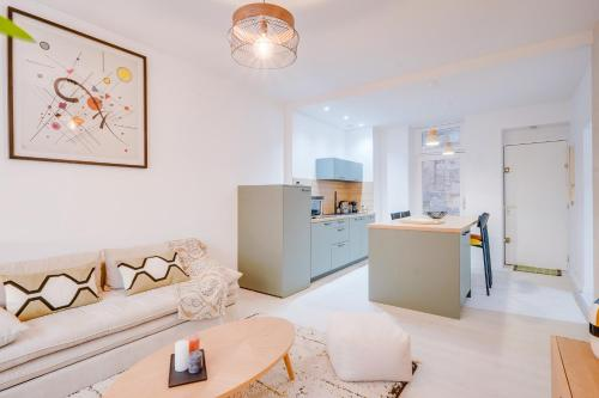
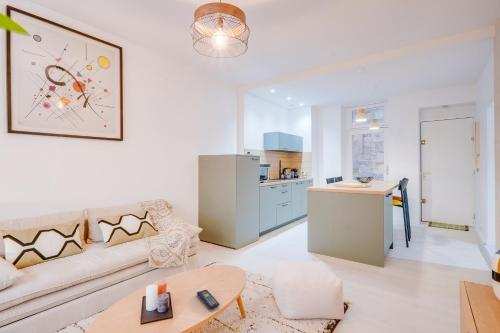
+ remote control (207, 298)
